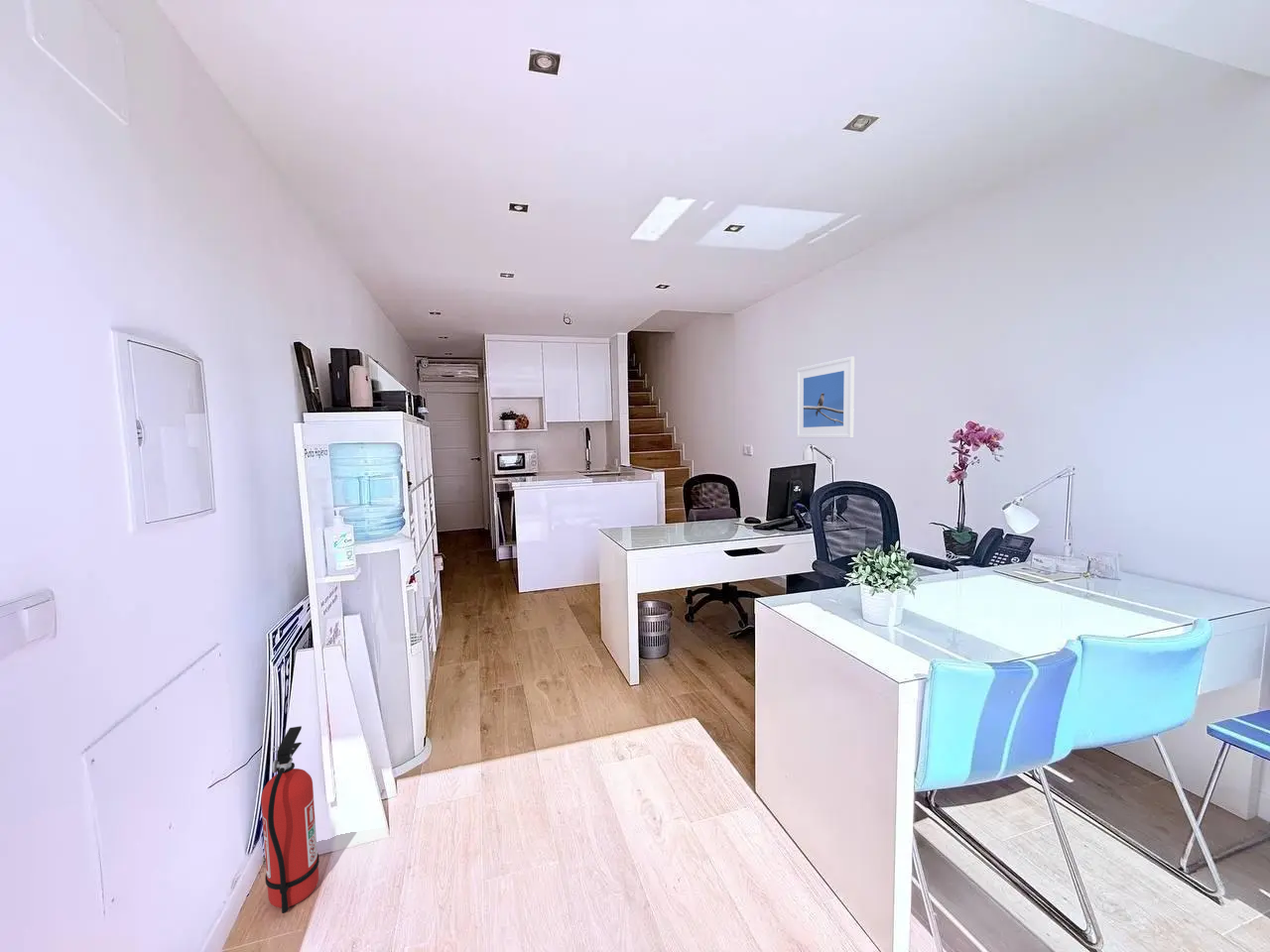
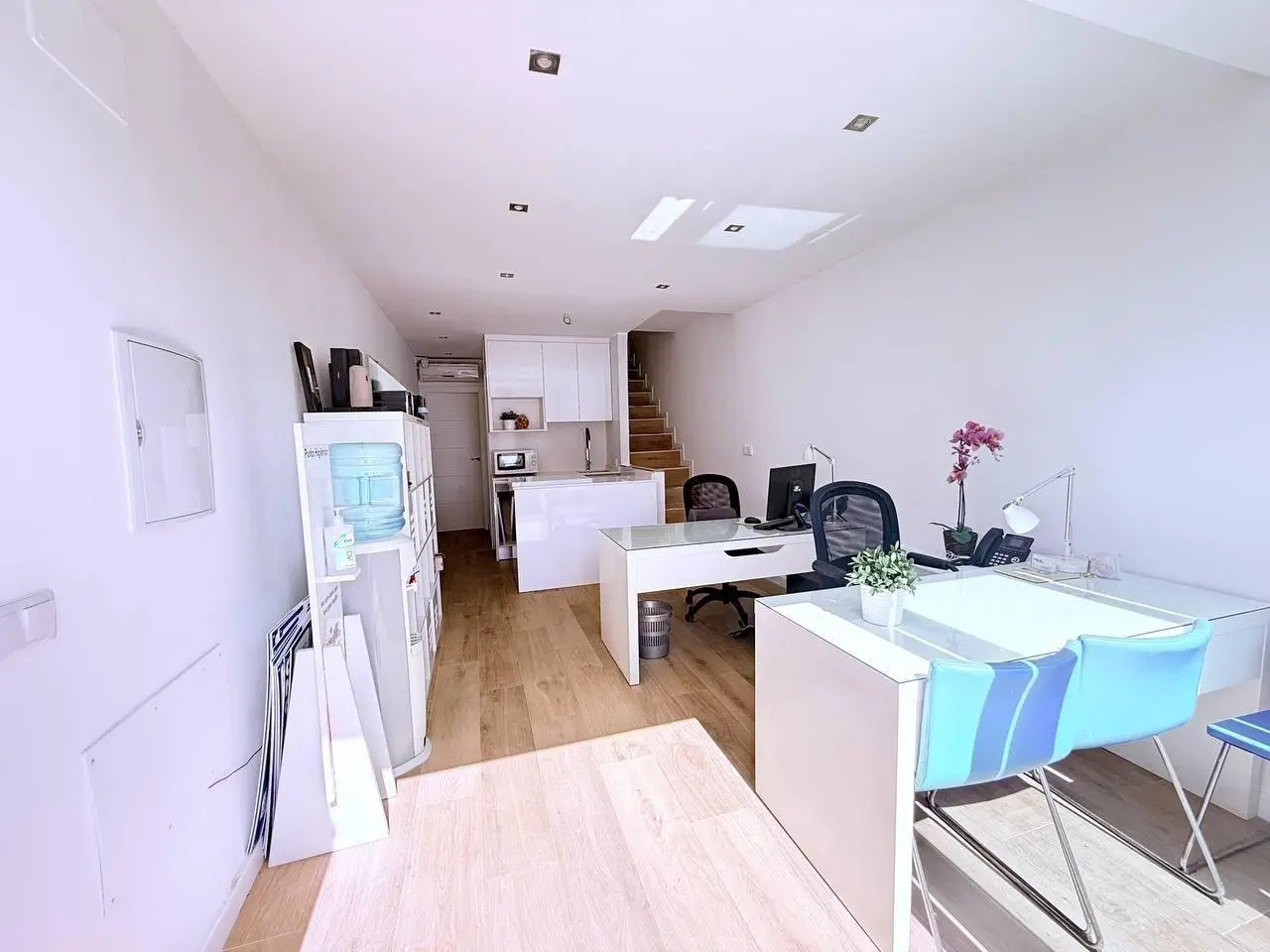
- fire extinguisher (287, 822)
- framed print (823, 401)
